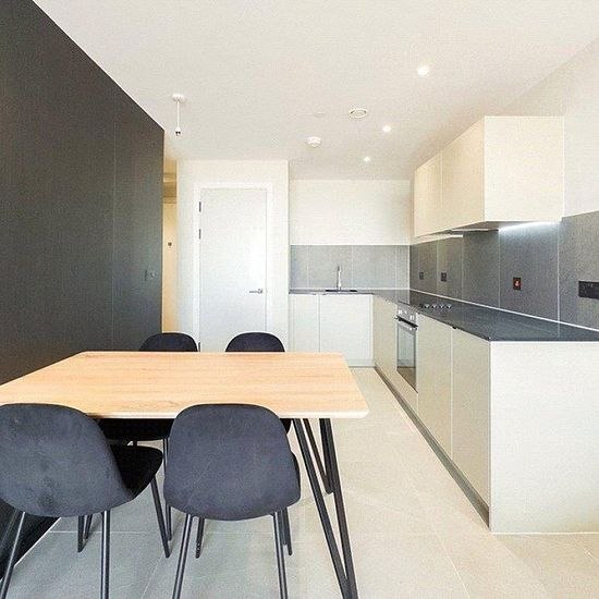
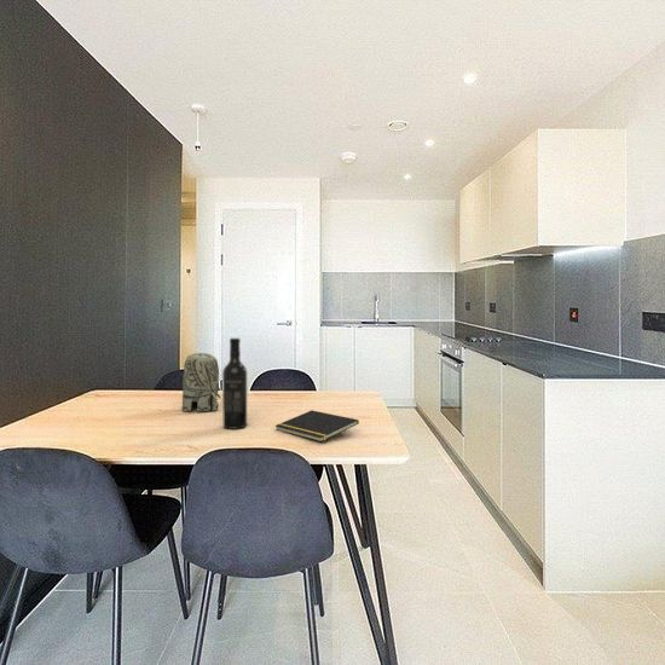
+ wine bottle (235, 382)
+ notepad (316, 424)
+ toy elephant (202, 381)
